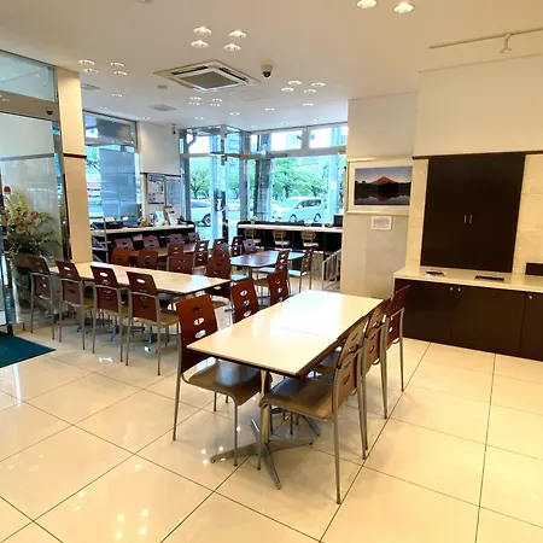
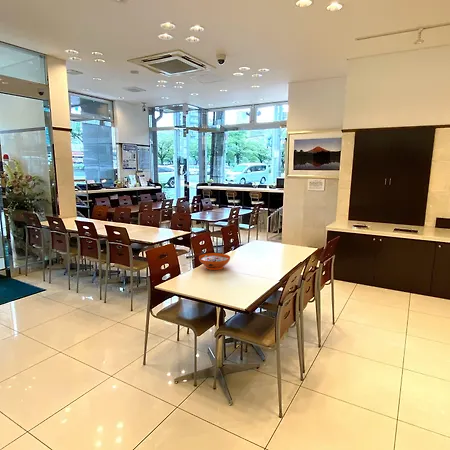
+ decorative bowl (214, 262)
